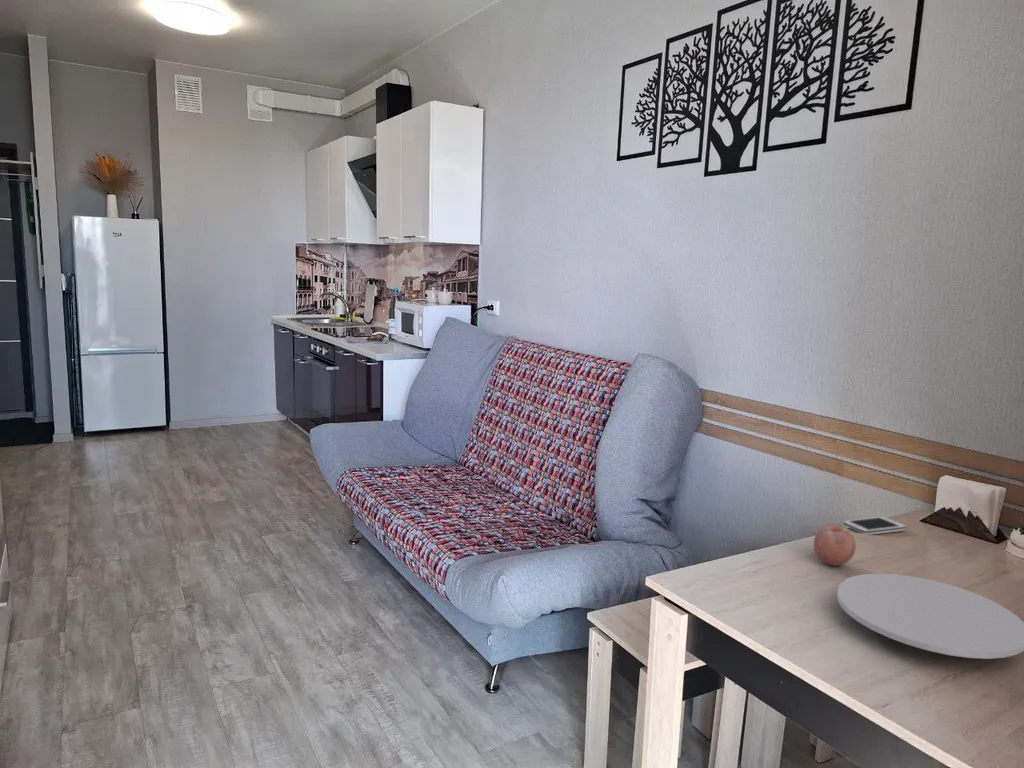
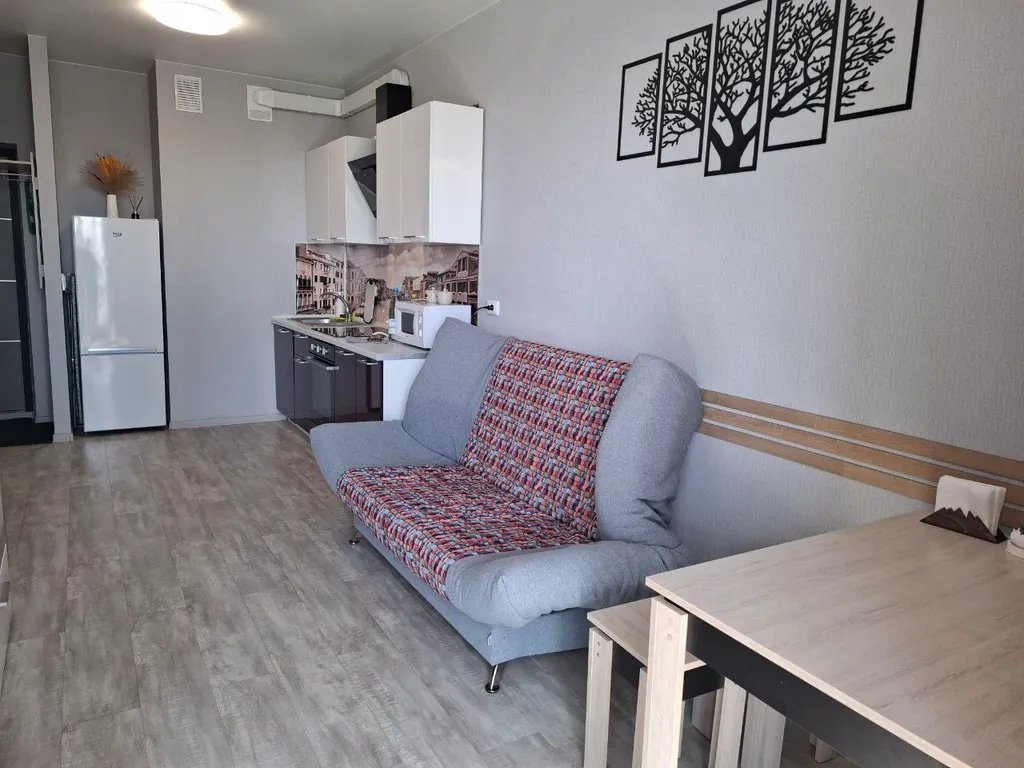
- fruit (834, 545)
- plate (926, 622)
- smartphone (874, 525)
